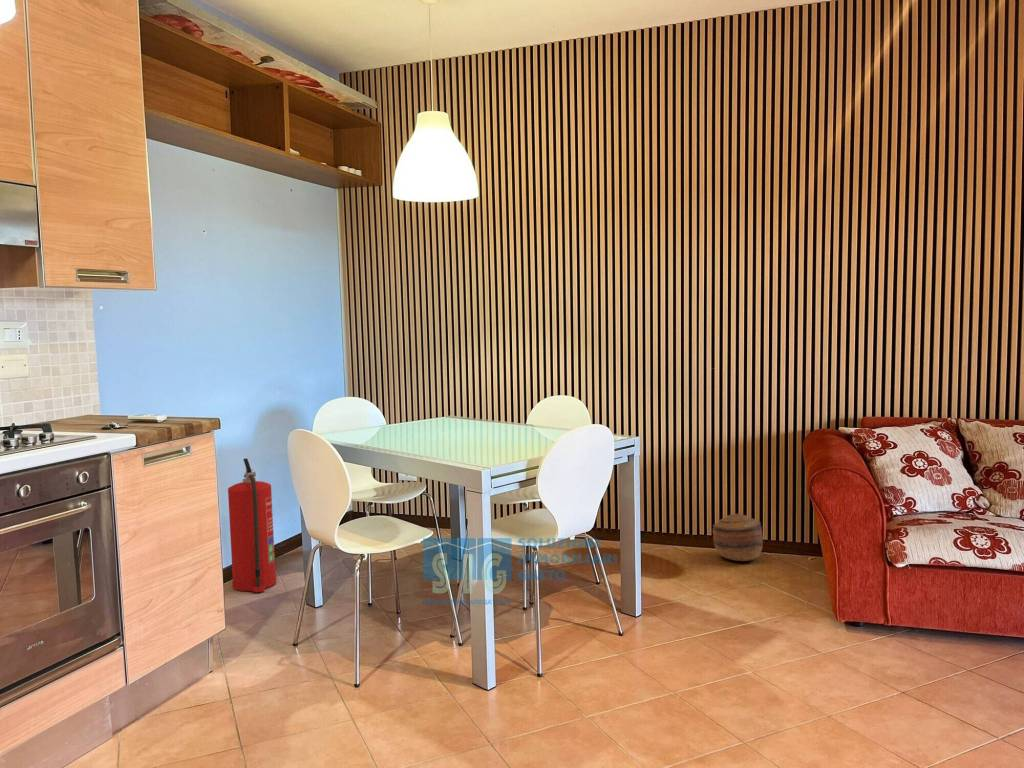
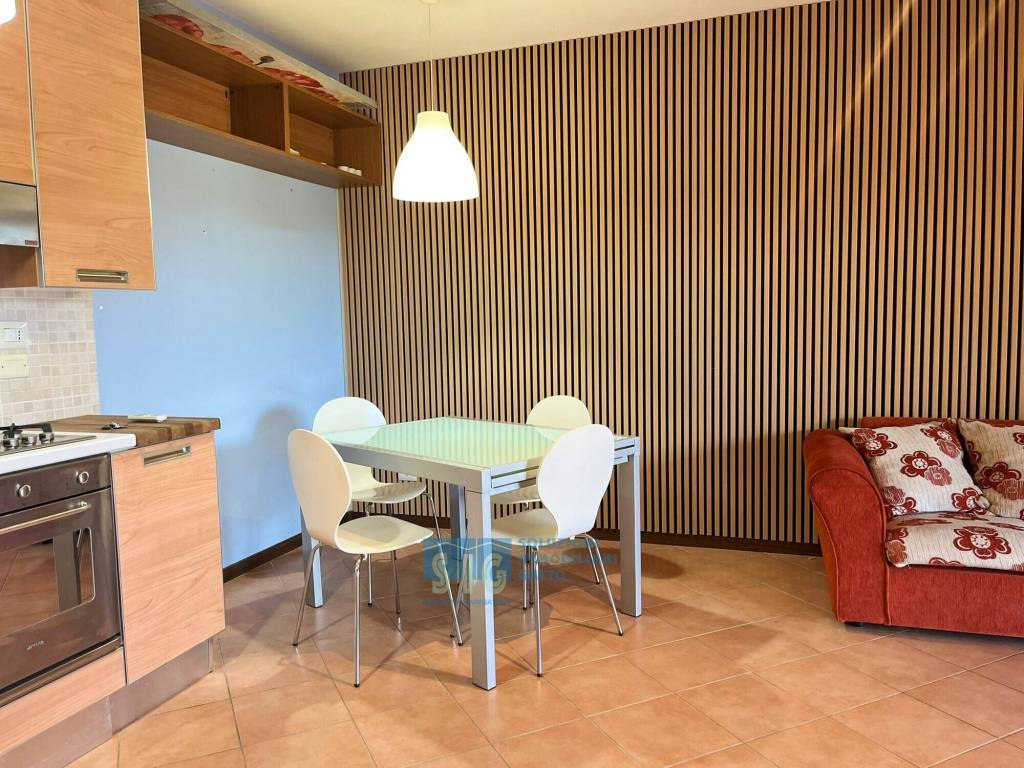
- basket (737, 536)
- fire extinguisher (251, 523)
